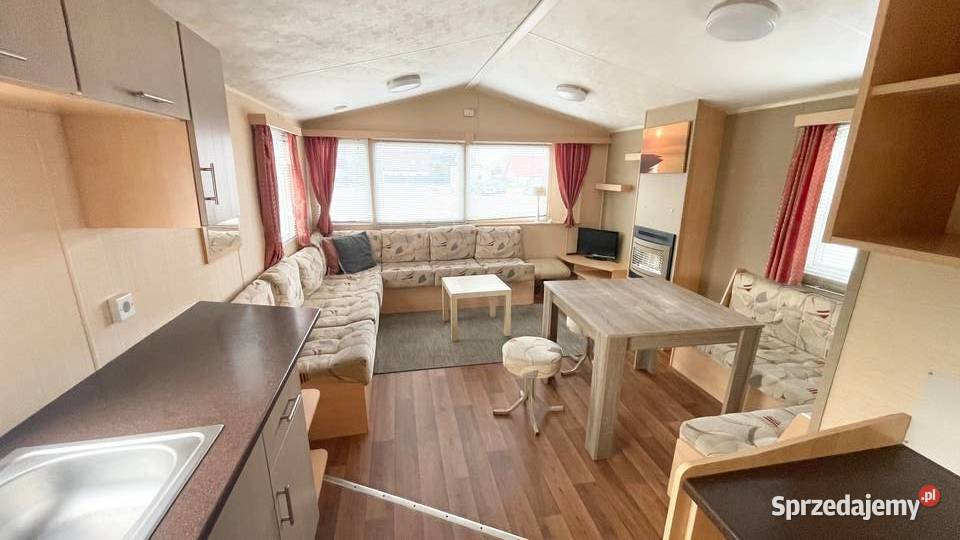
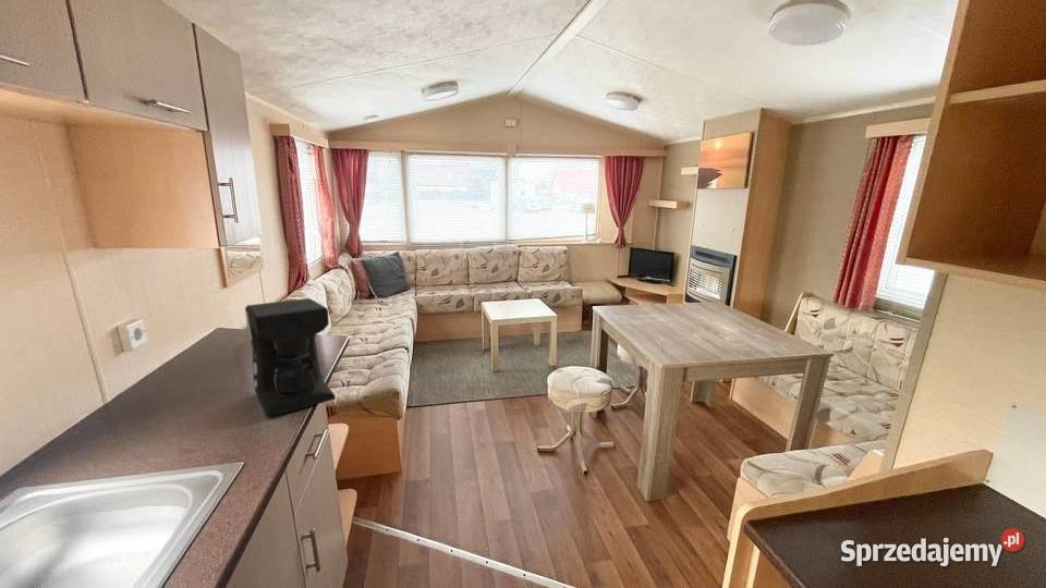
+ coffee maker (289, 352)
